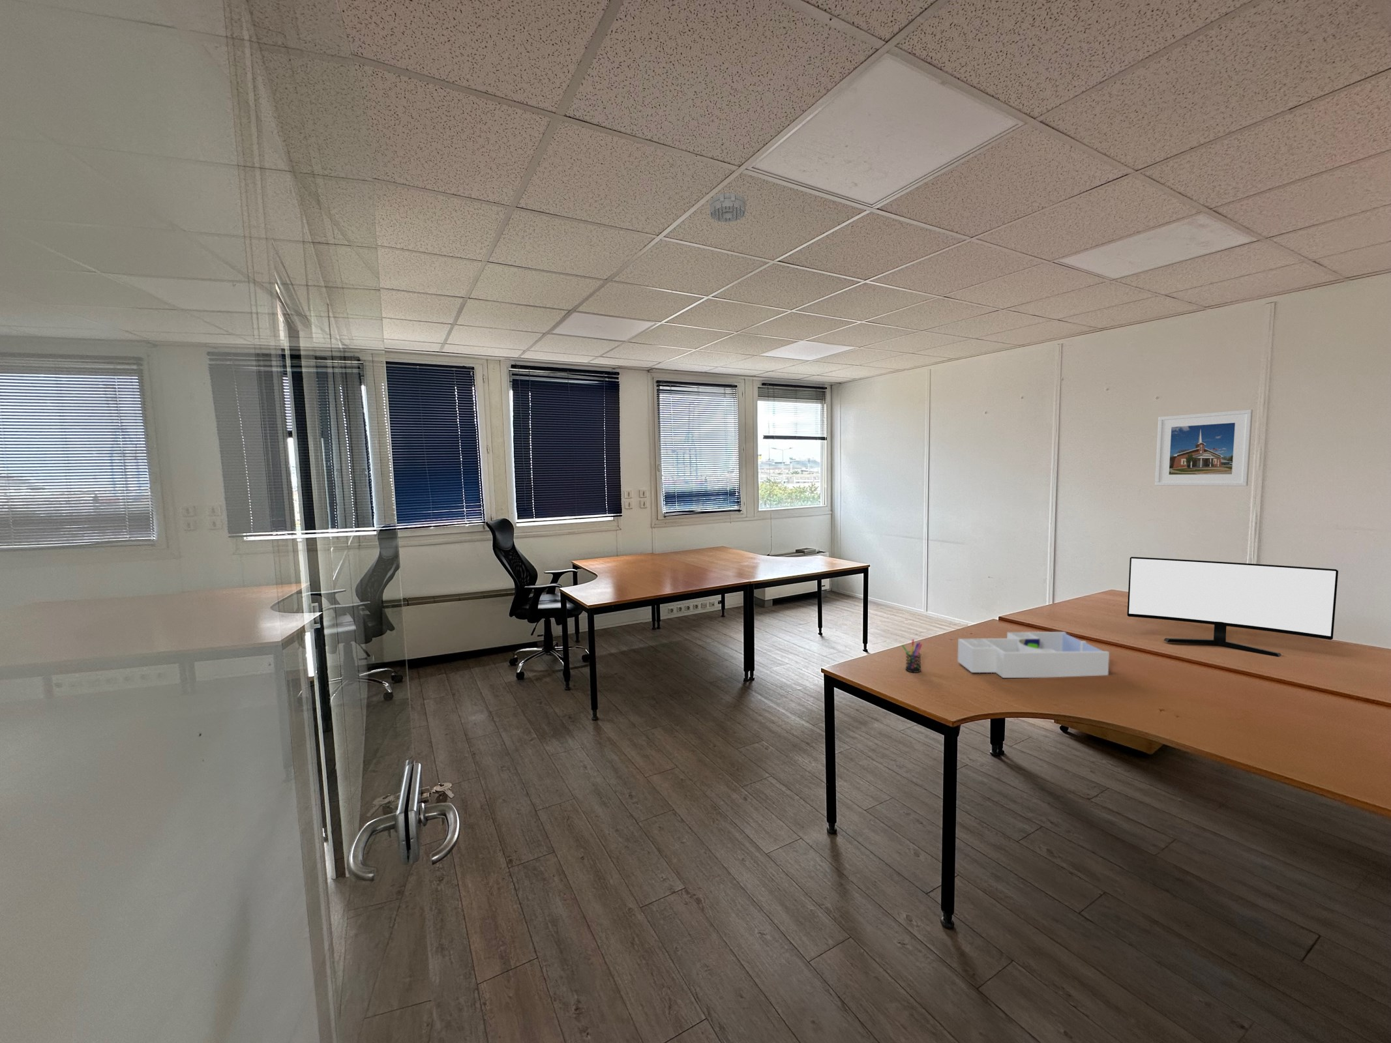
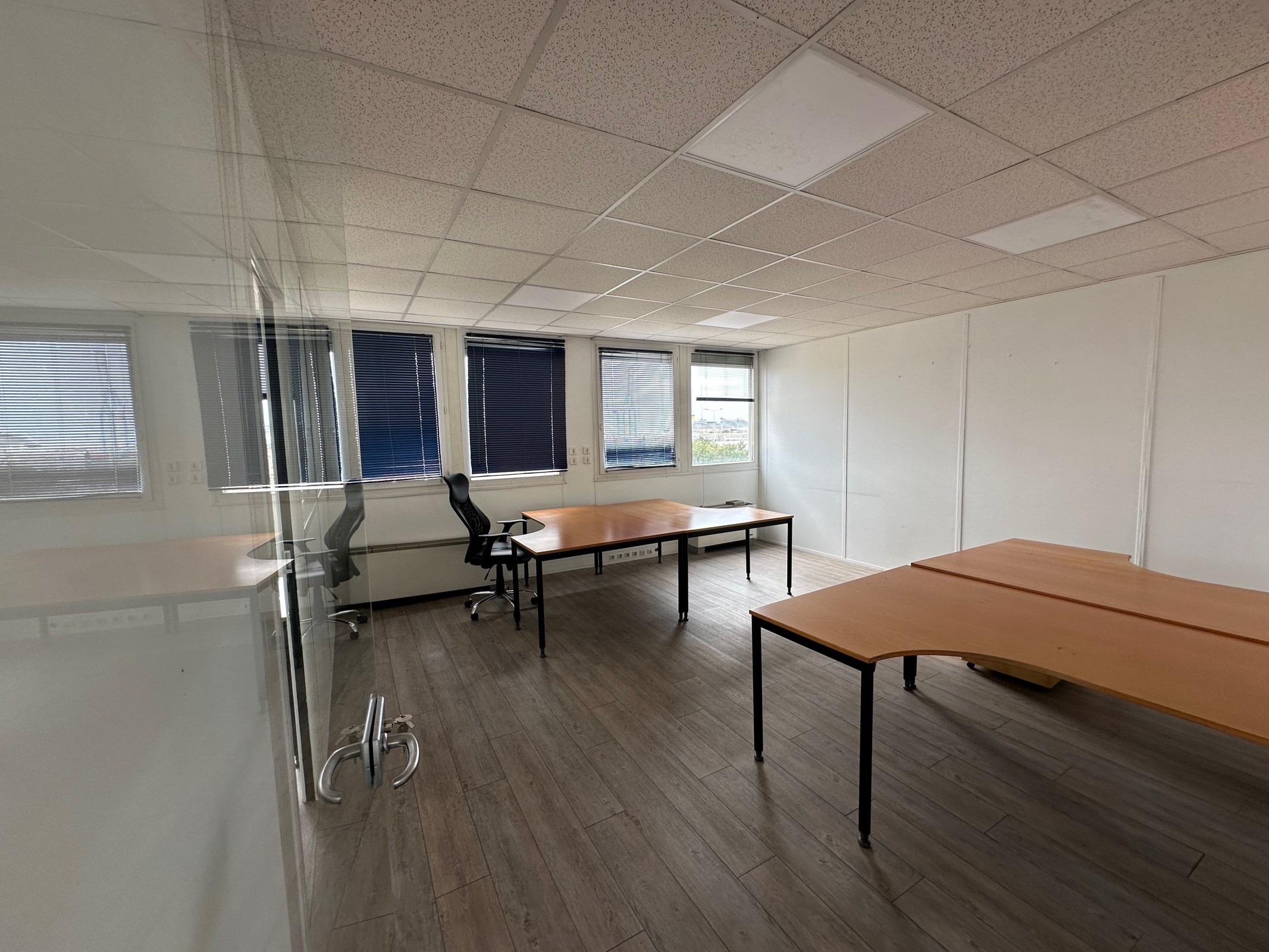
- smoke detector (727, 207)
- monitor (1222, 605)
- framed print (1200, 450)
- pen holder (911, 655)
- desk organizer (1024, 653)
